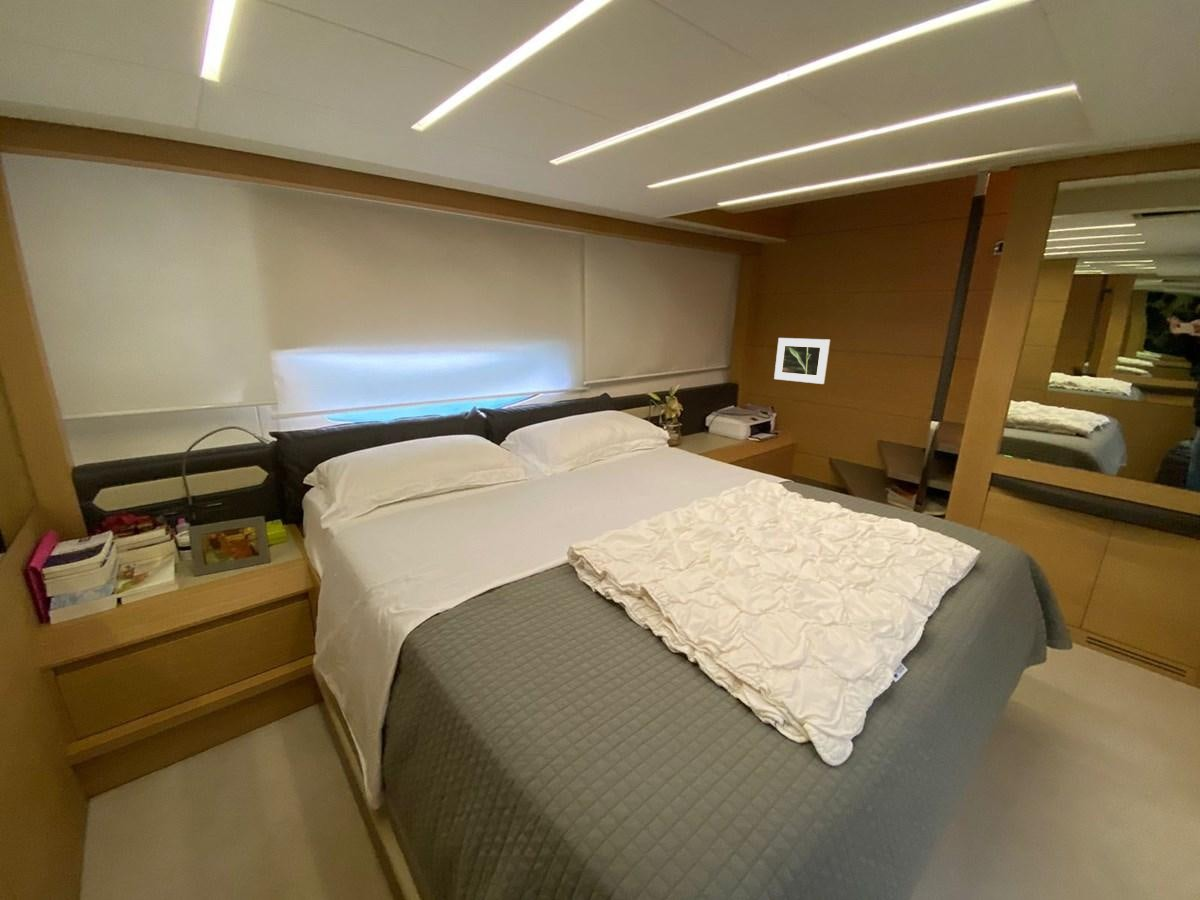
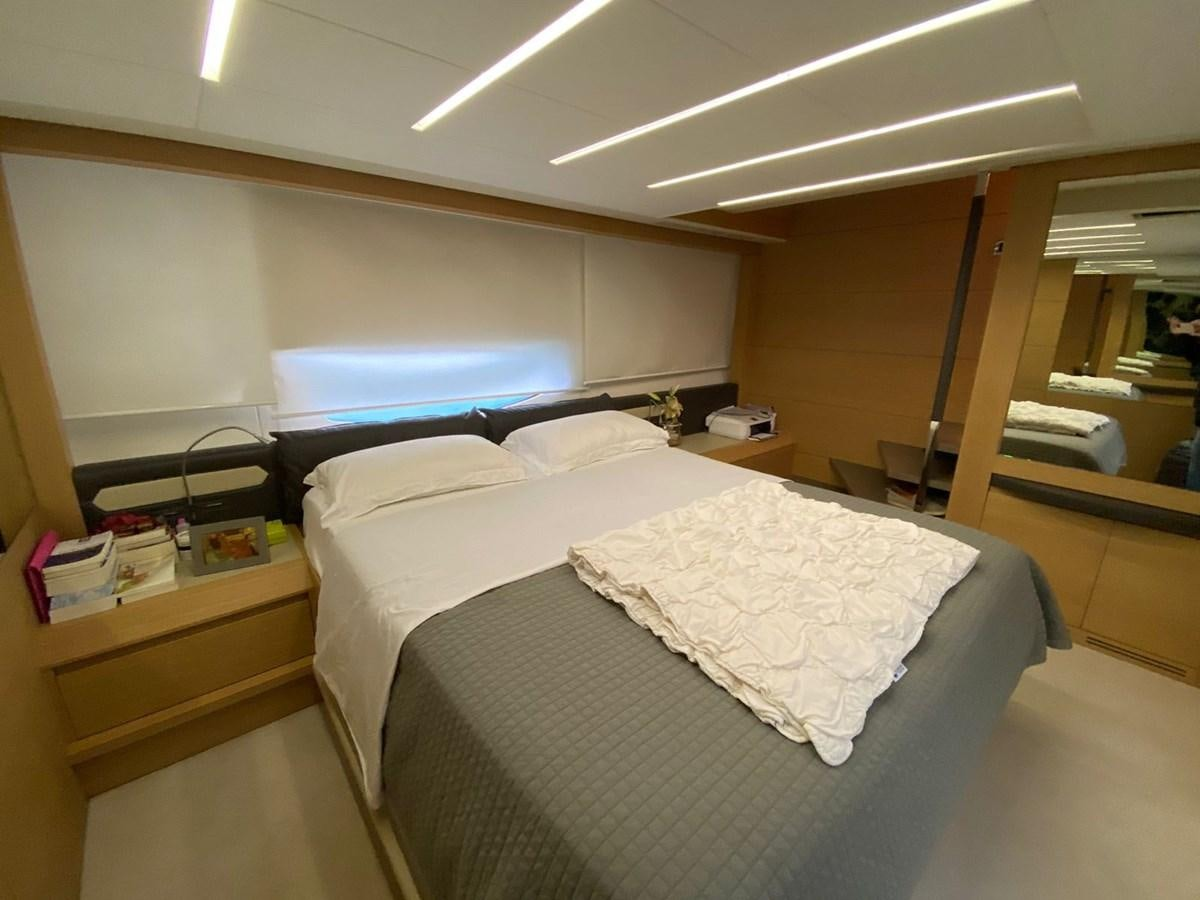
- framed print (800, 360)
